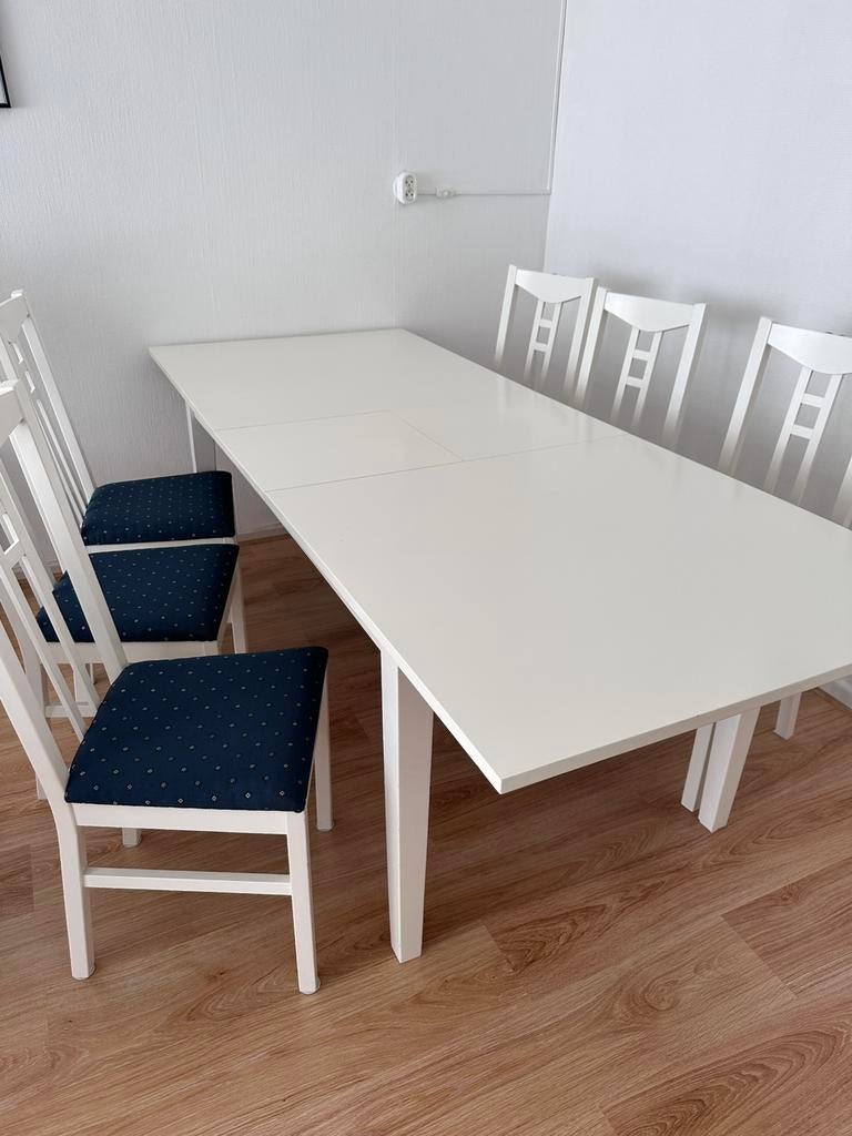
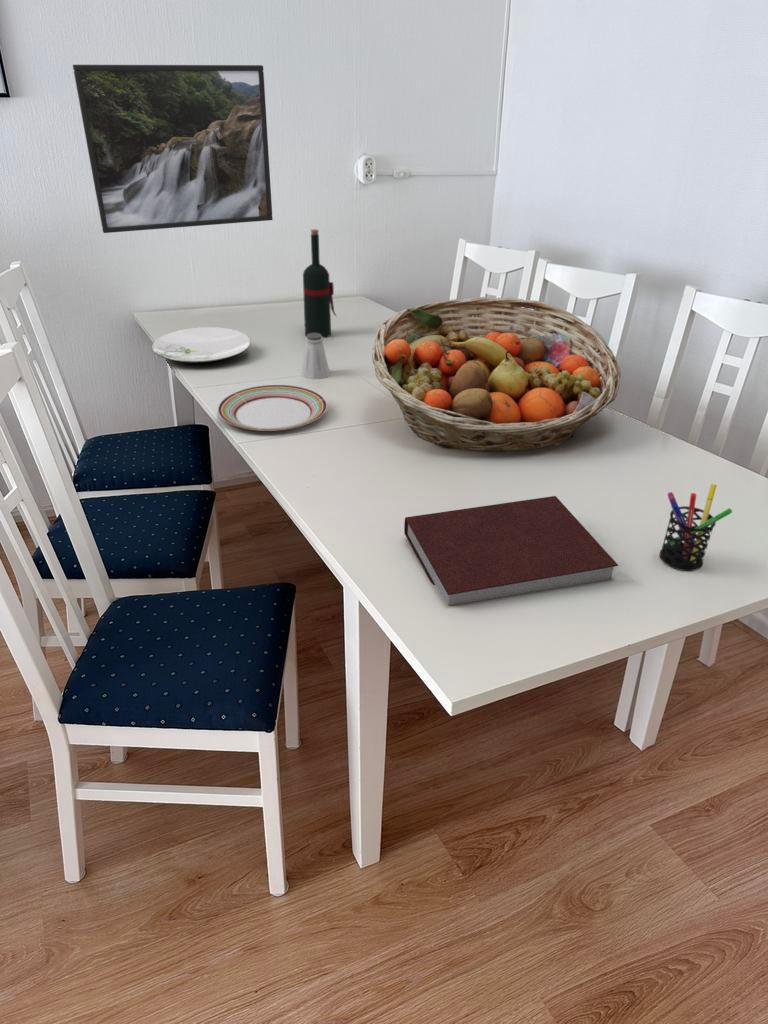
+ plate (273, 410)
+ fruit basket (493, 374)
+ notebook (505, 548)
+ saltshaker (314, 354)
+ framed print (182, 149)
+ wine bottle (319, 283)
+ plate (202, 349)
+ pen holder (695, 526)
